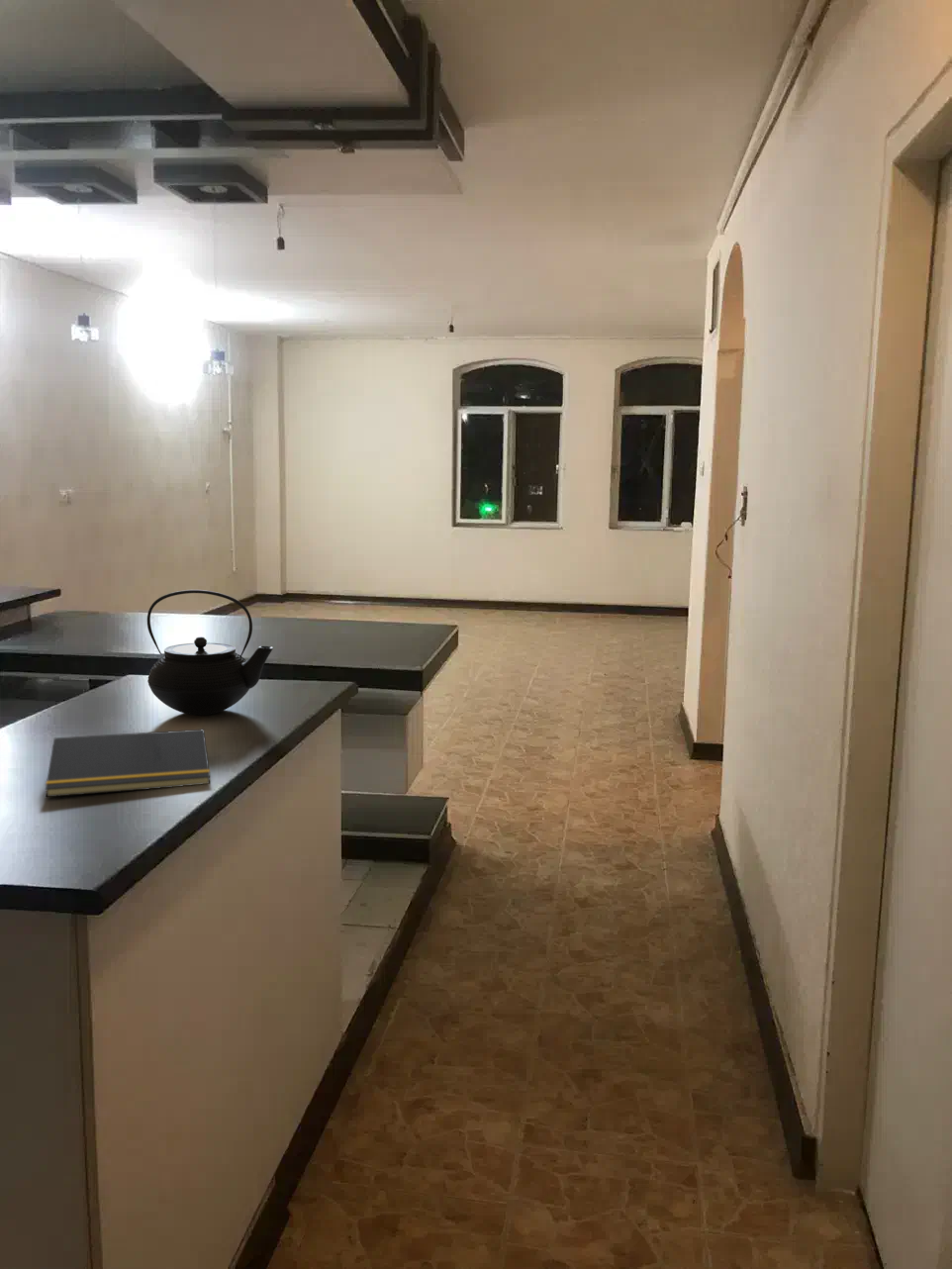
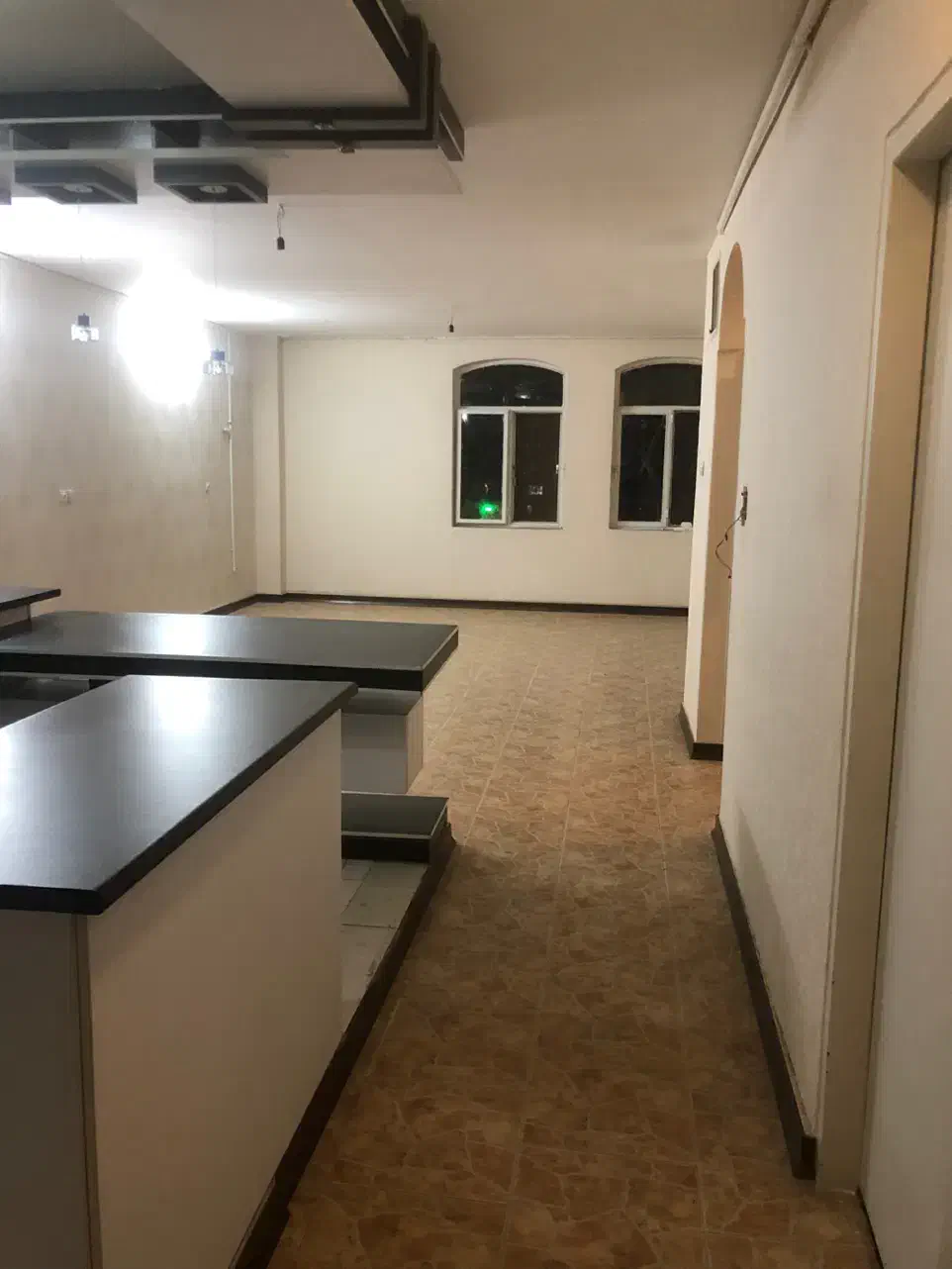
- teapot (210, 650)
- notepad (130, 760)
